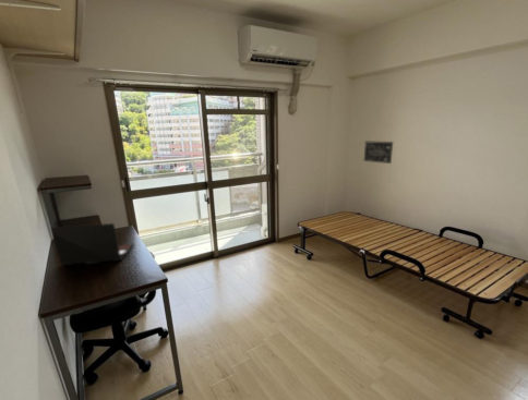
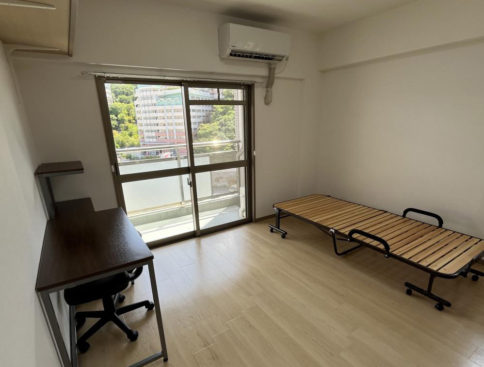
- wall art (377, 151)
- laptop (97, 238)
